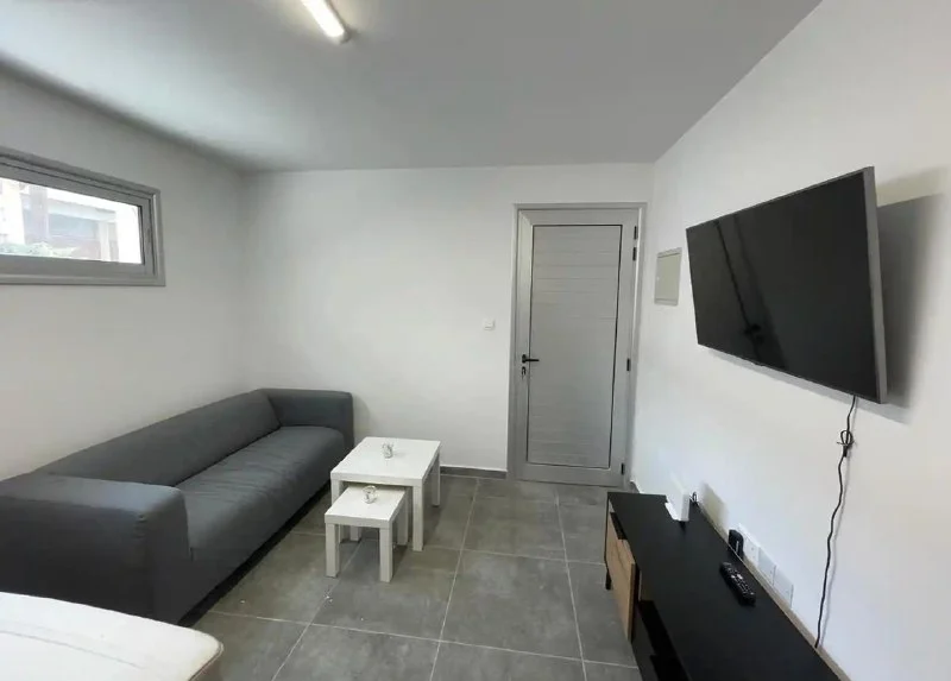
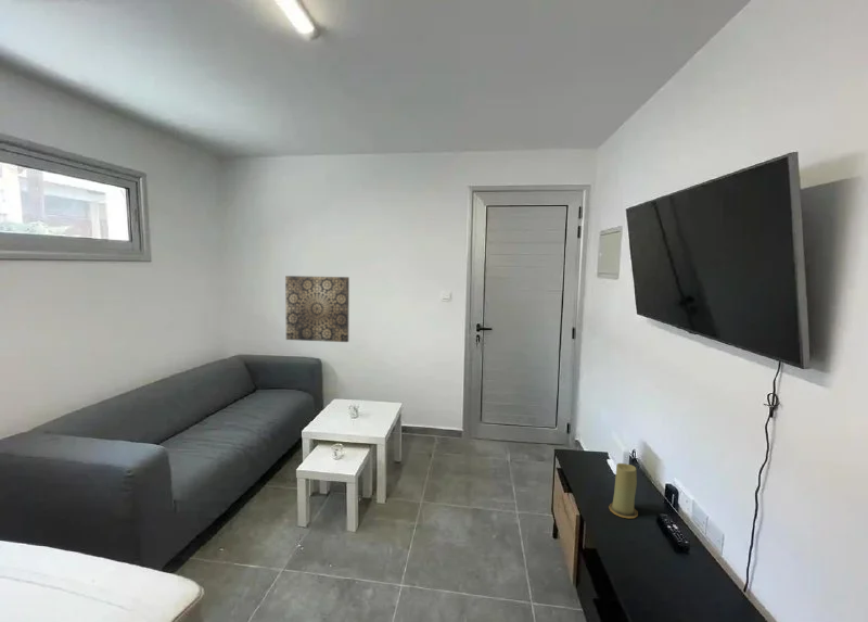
+ wall art (317, 308)
+ candle (624, 488)
